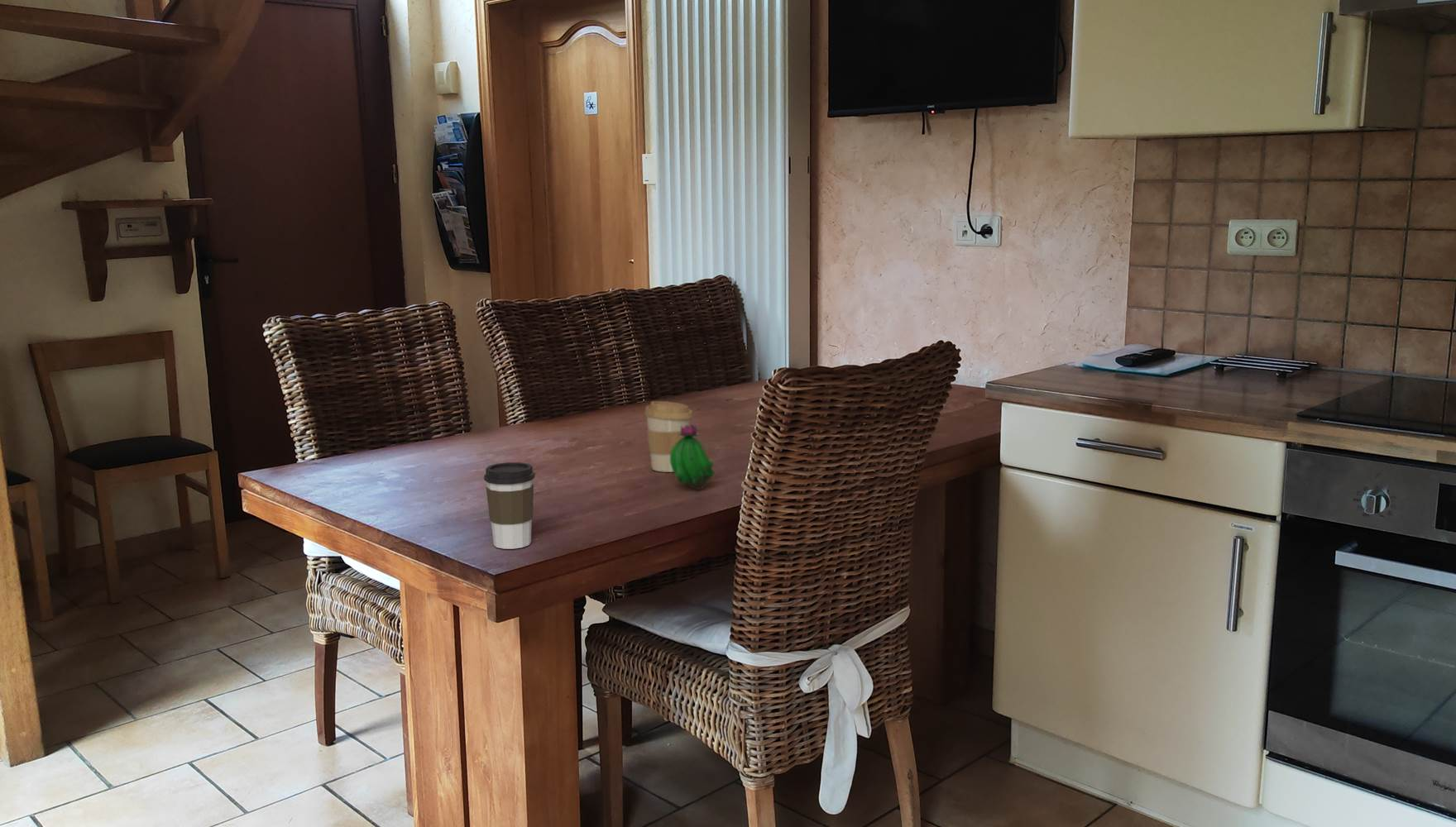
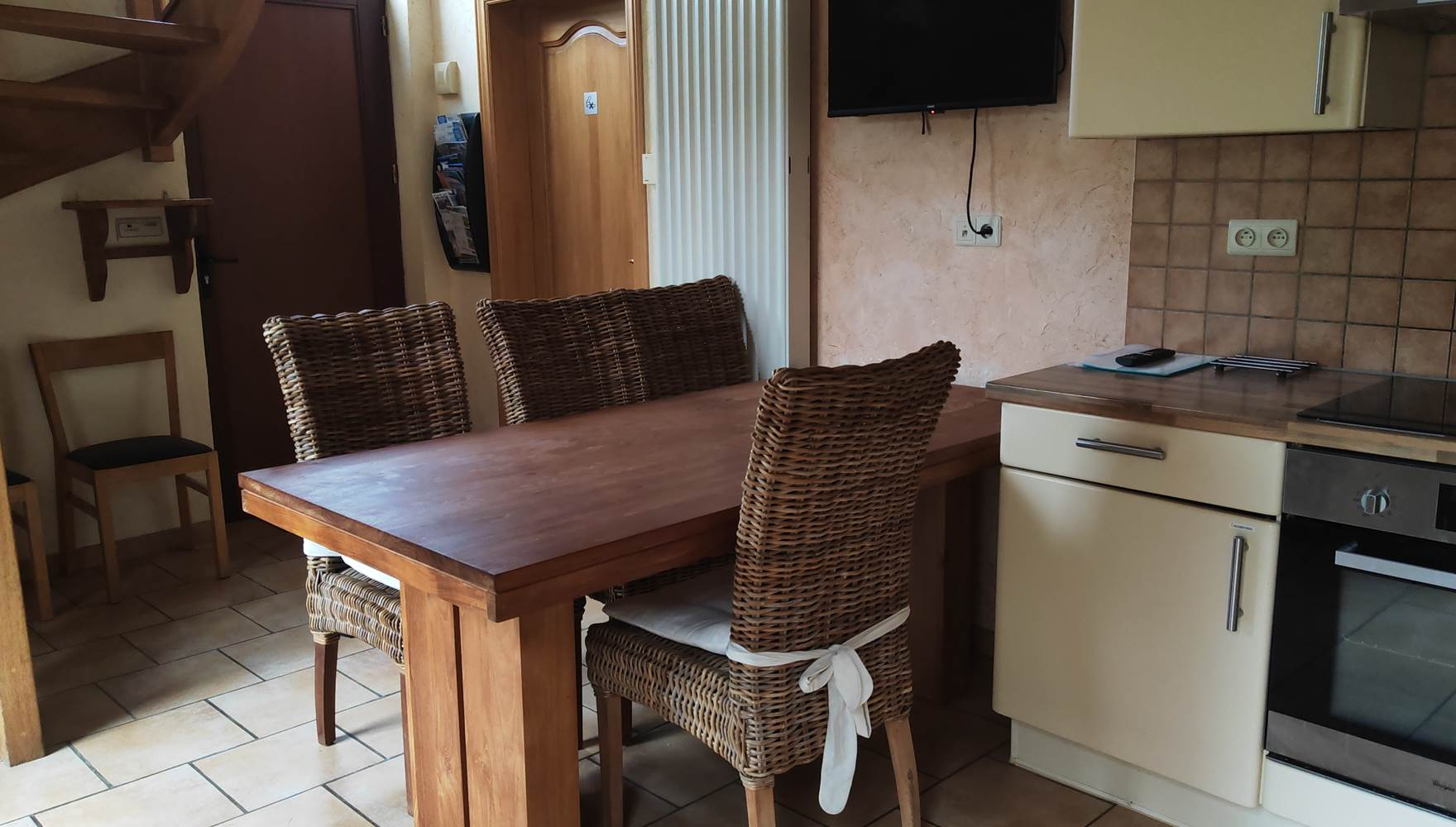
- flowering cactus (691, 457)
- coffee cup (668, 435)
- coffee cup (510, 505)
